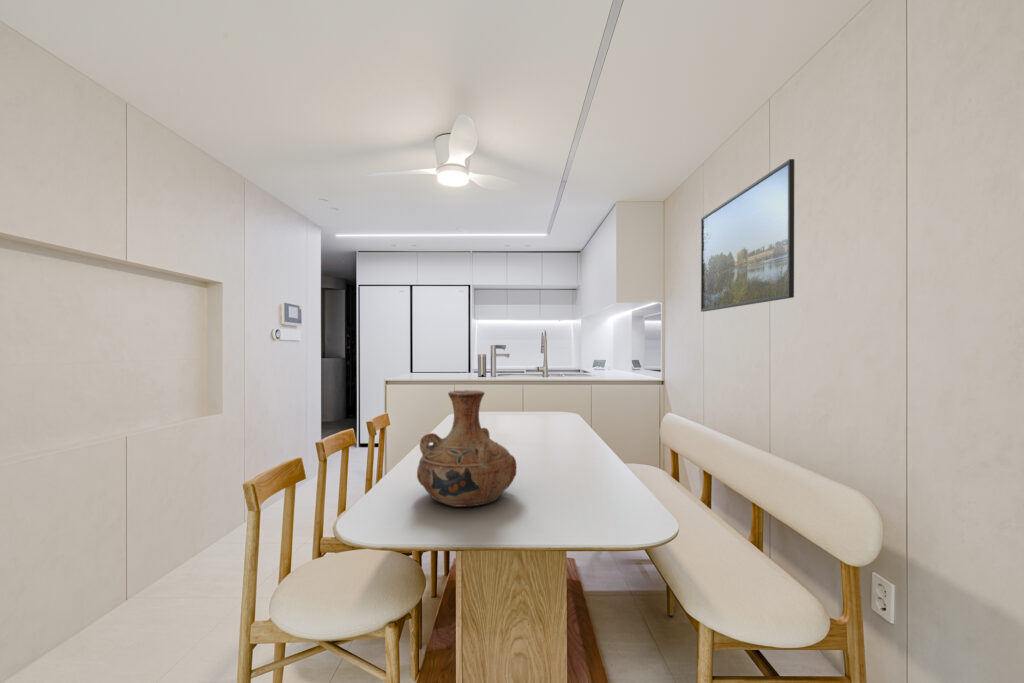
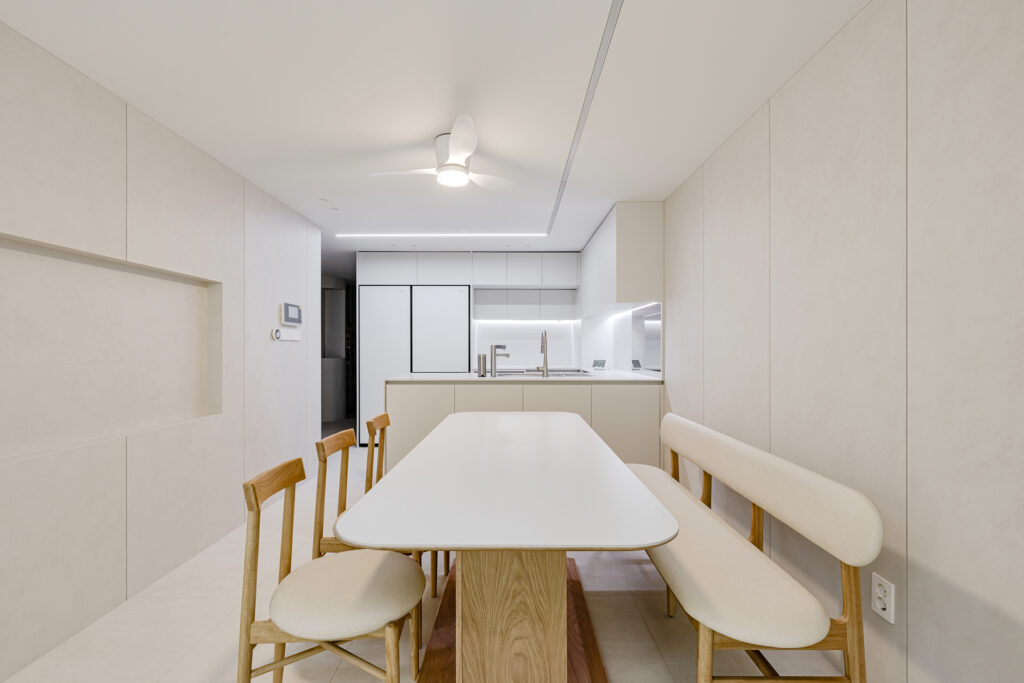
- vase (466, 443)
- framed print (738, 250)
